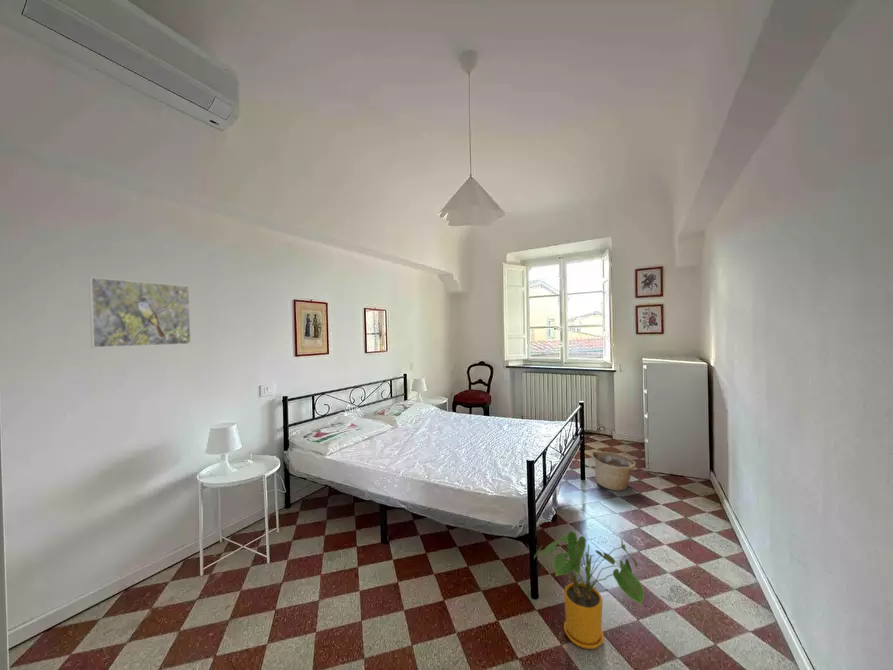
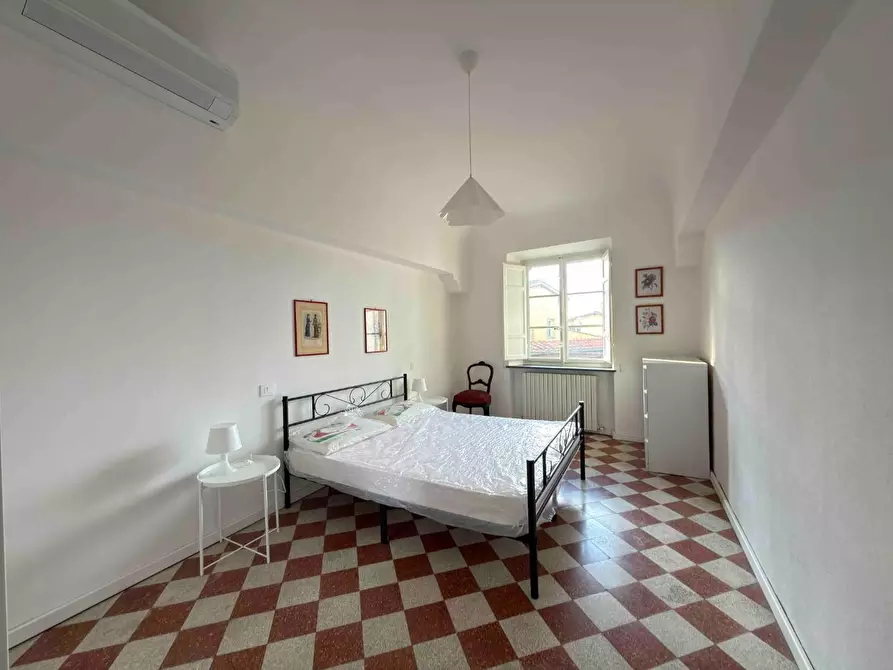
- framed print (144, 313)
- basket (613, 470)
- house plant (586, 584)
